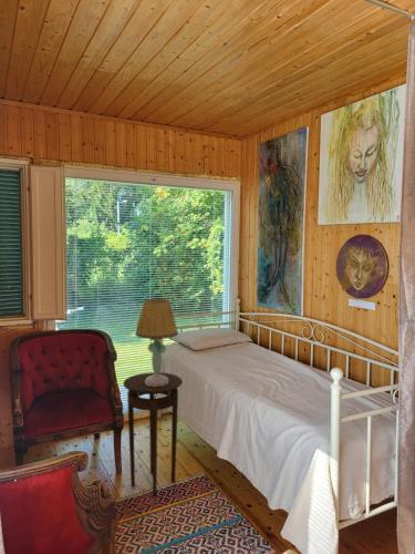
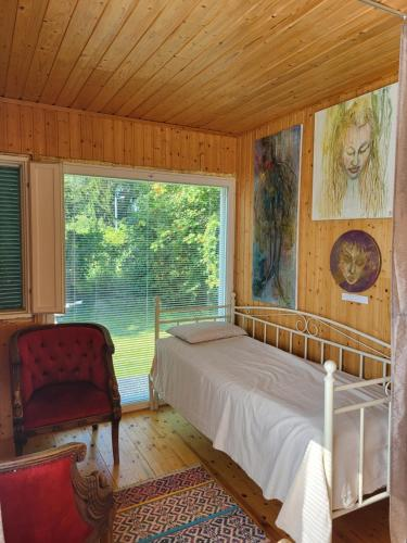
- stool (153, 432)
- table lamp (156, 341)
